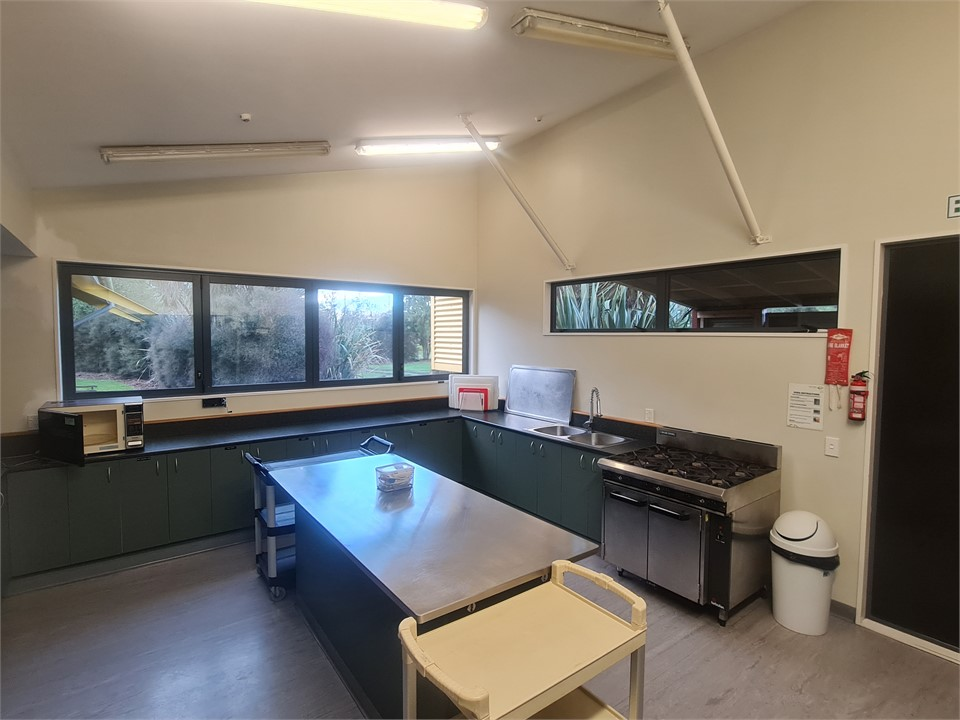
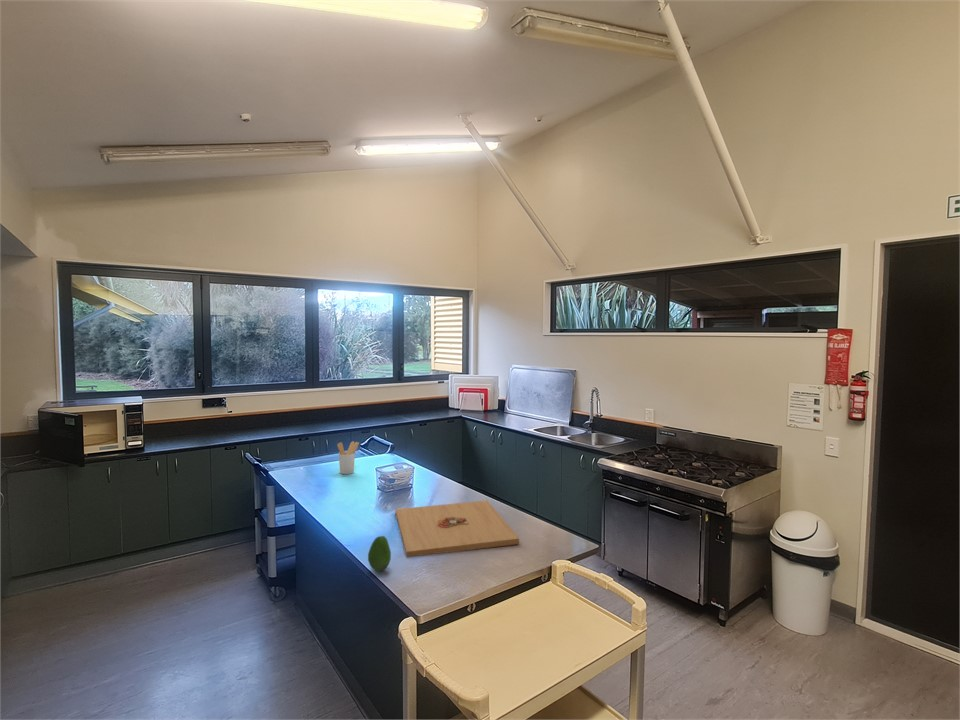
+ platter (452, 523)
+ utensil holder (349, 456)
+ fruit (379, 553)
